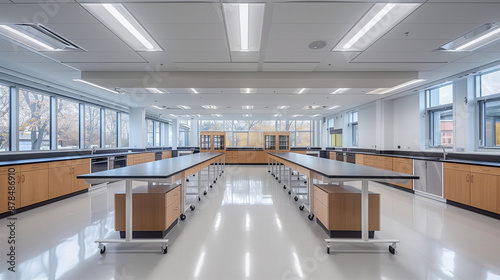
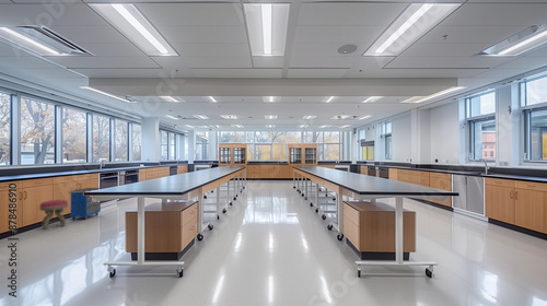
+ cabinet (85, 203)
+ stool (53, 213)
